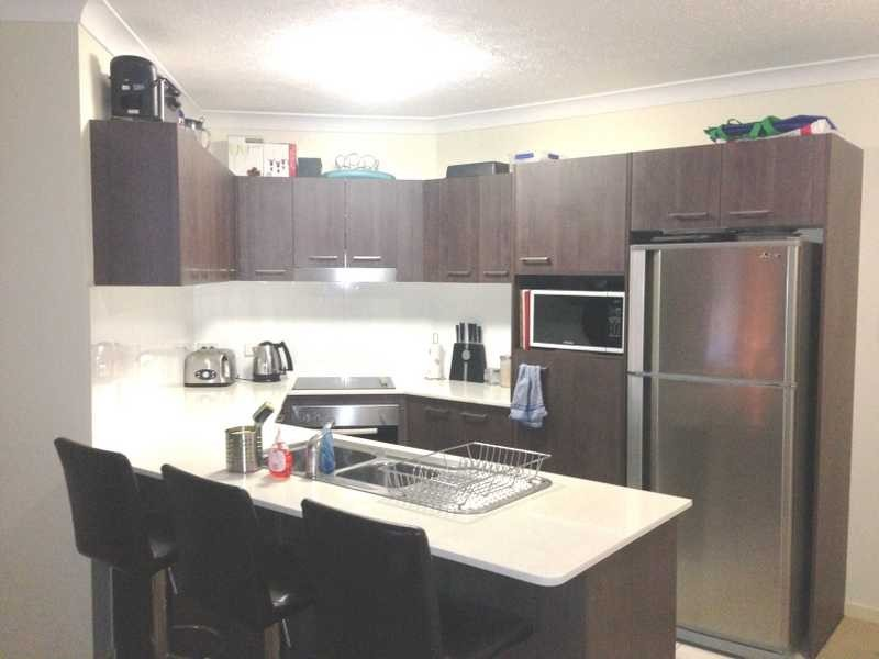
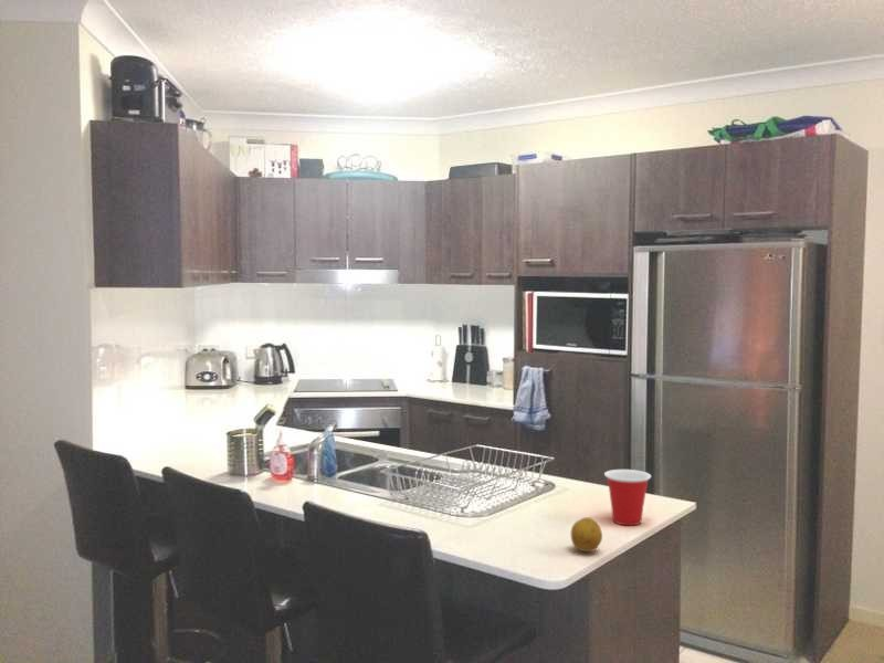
+ cup (627, 497)
+ fruit (586, 534)
